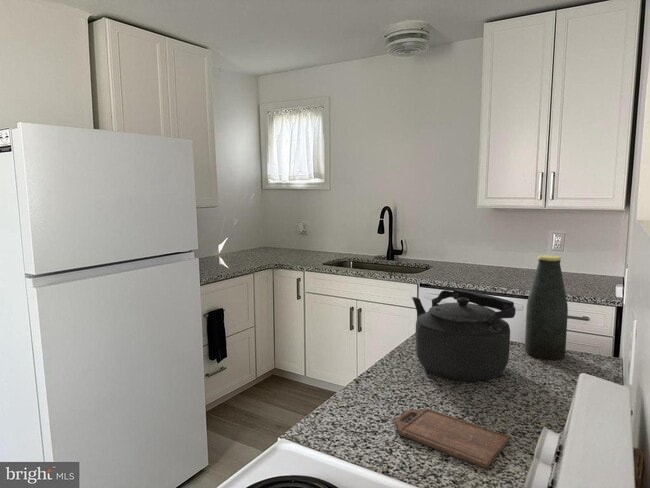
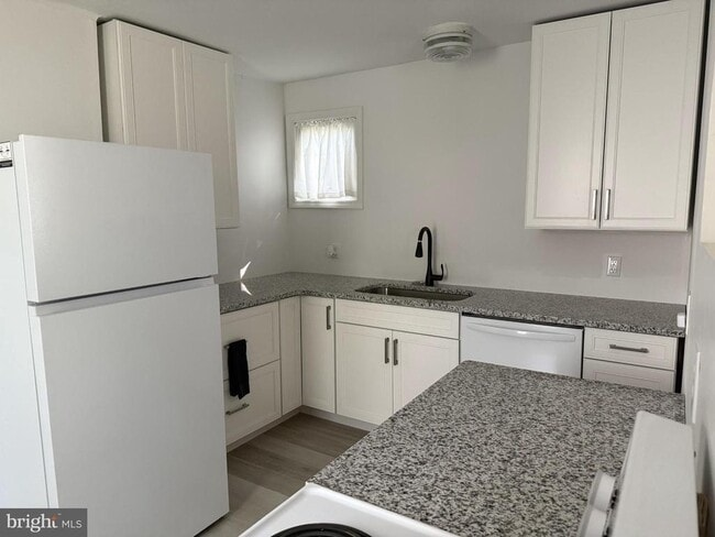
- kettle (460, 331)
- bottle (547, 305)
- cutting board (446, 432)
